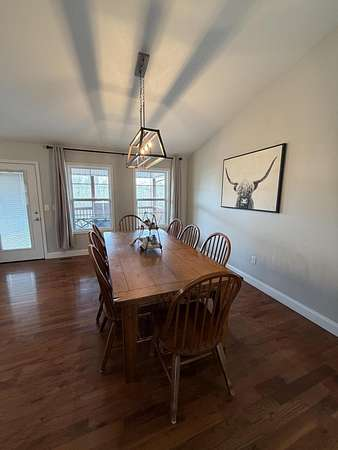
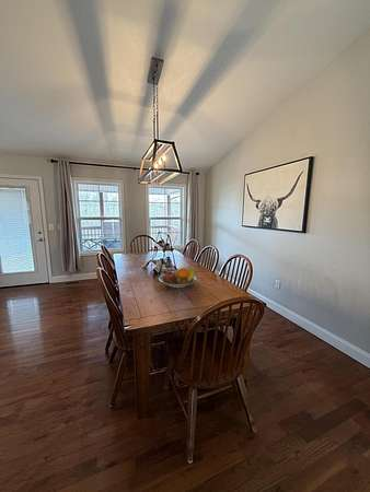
+ fruit bowl (177, 276)
